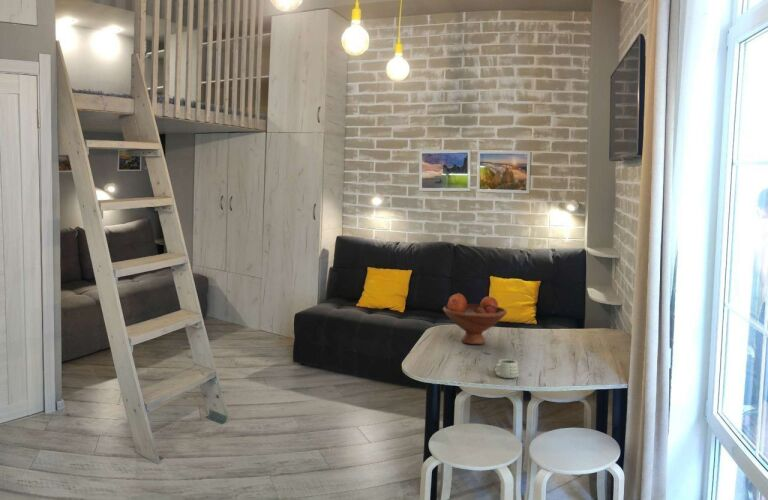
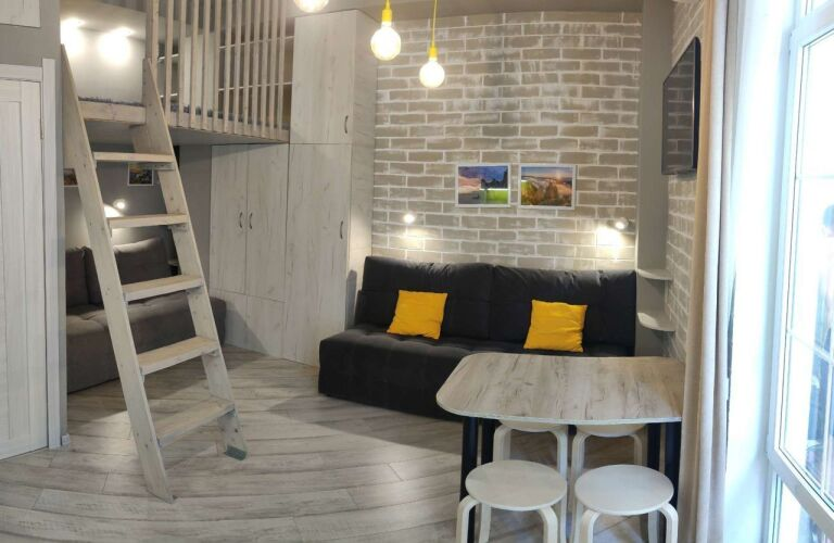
- mug (504, 368)
- fruit bowl (474, 319)
